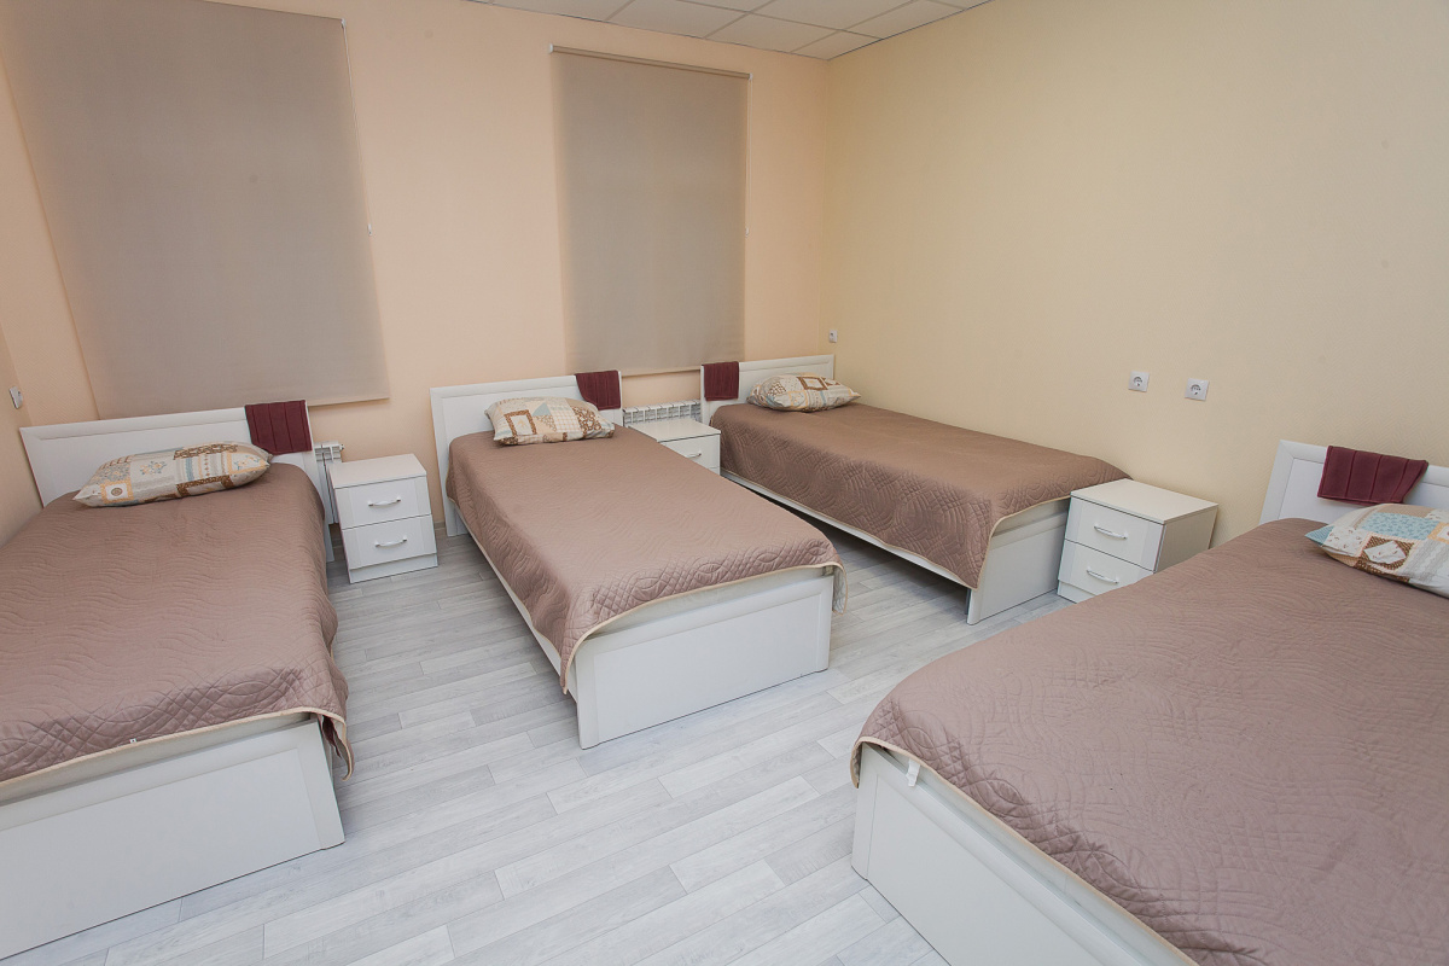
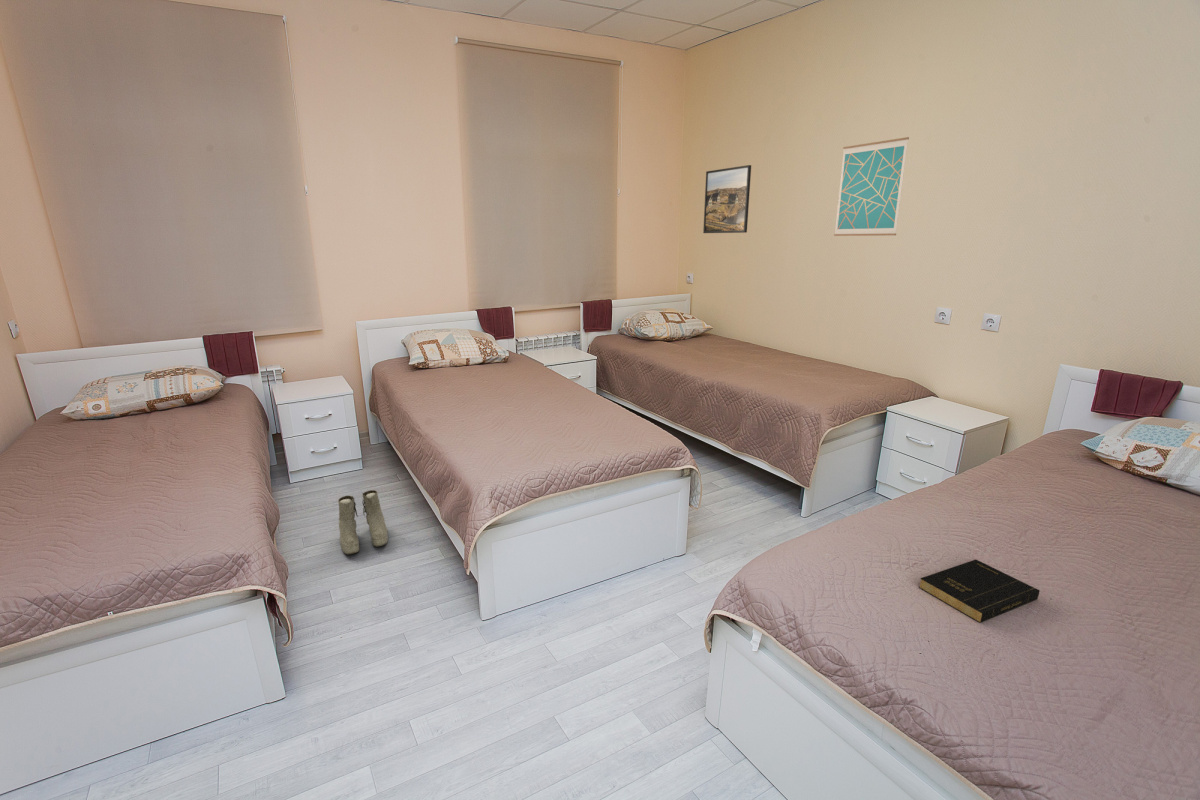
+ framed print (725, 201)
+ wall art (868, 190)
+ book (979, 588)
+ boots (366, 518)
